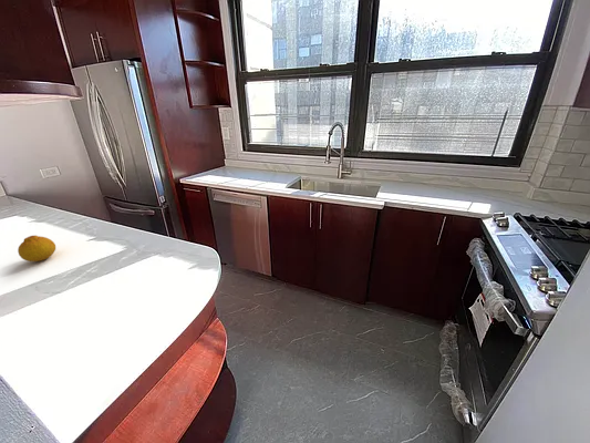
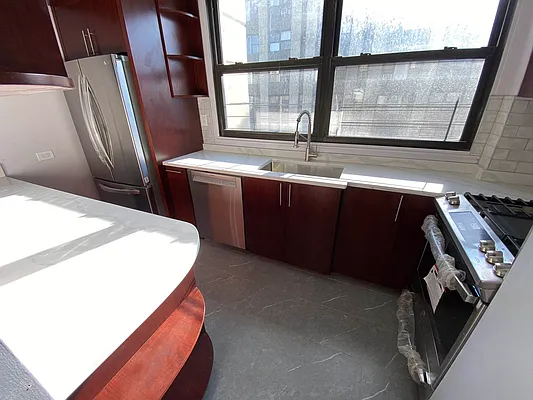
- fruit (37, 247)
